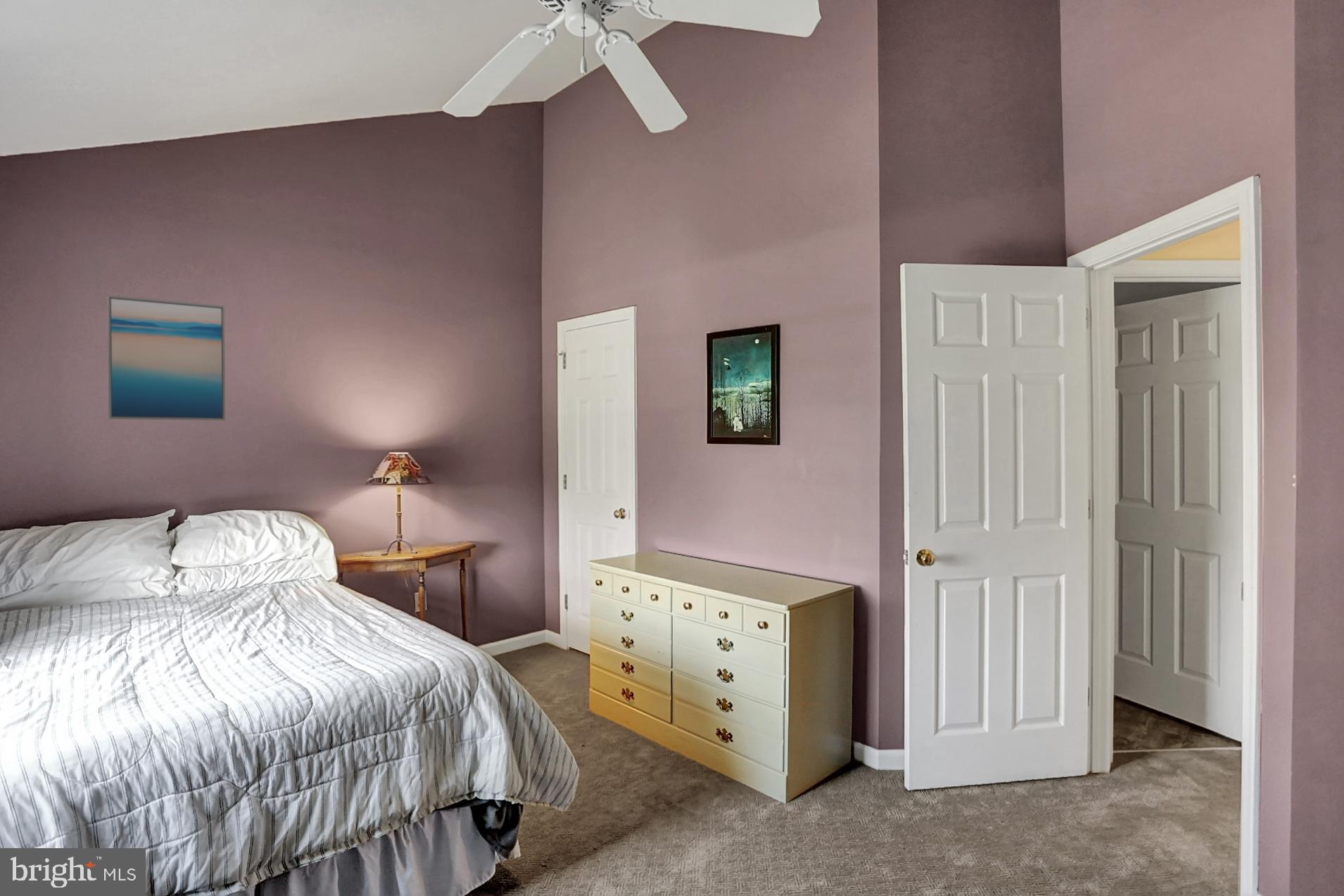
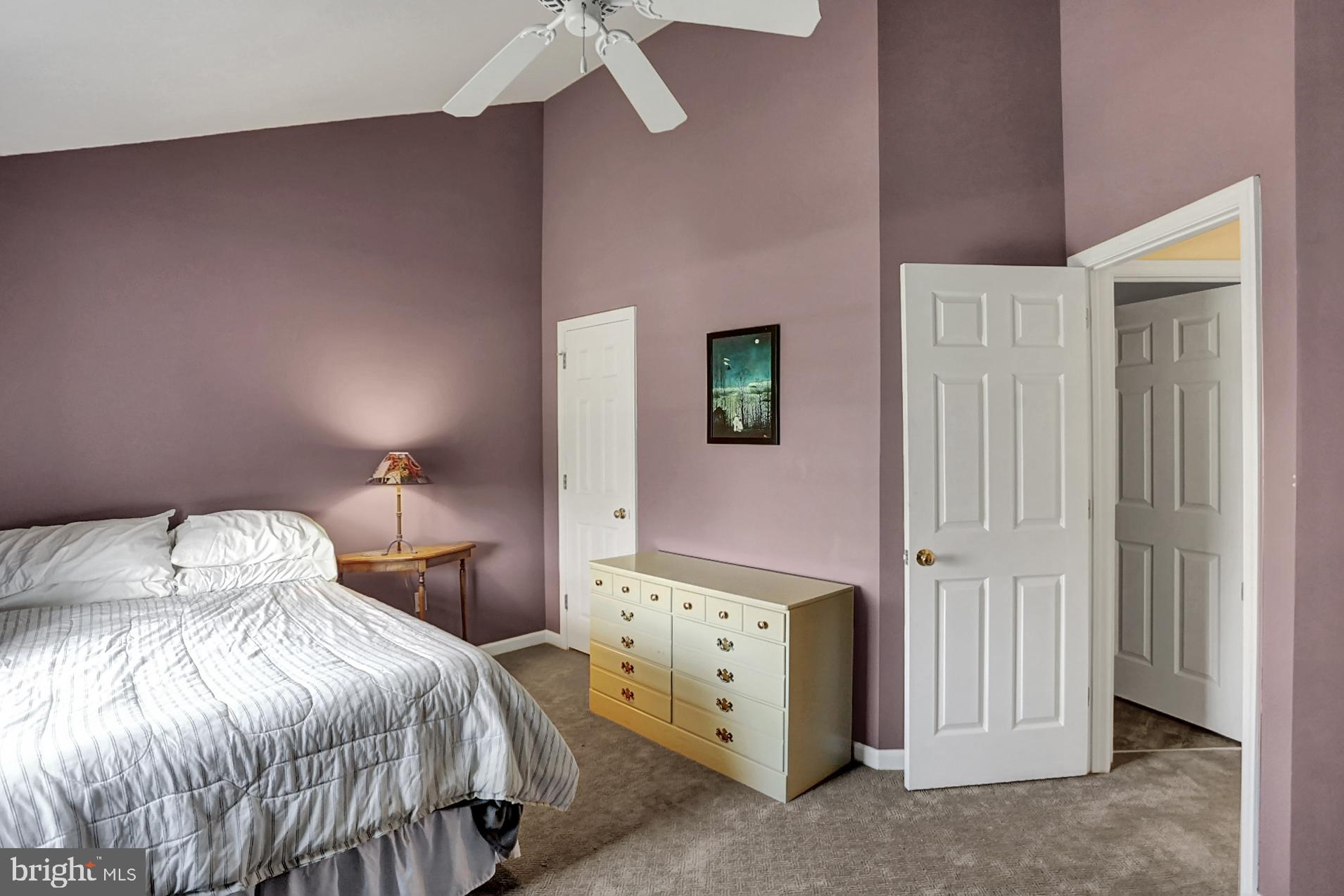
- wall art (168, 360)
